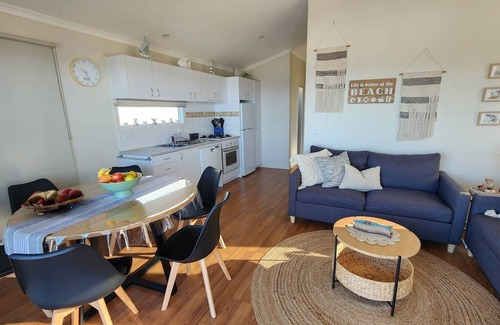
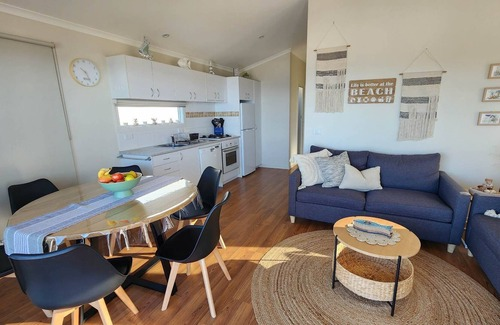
- fruit basket (54, 199)
